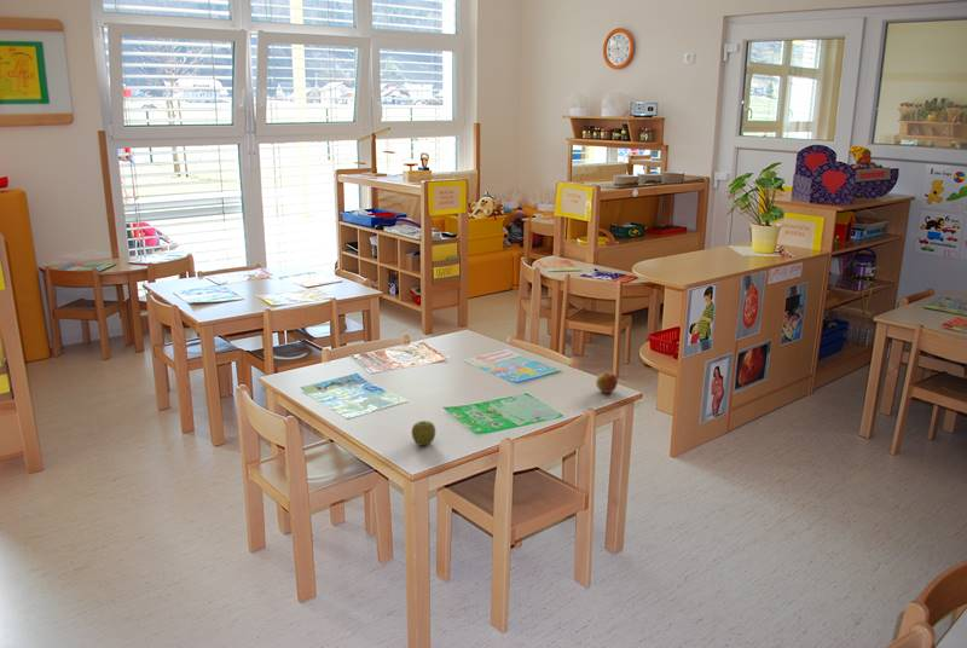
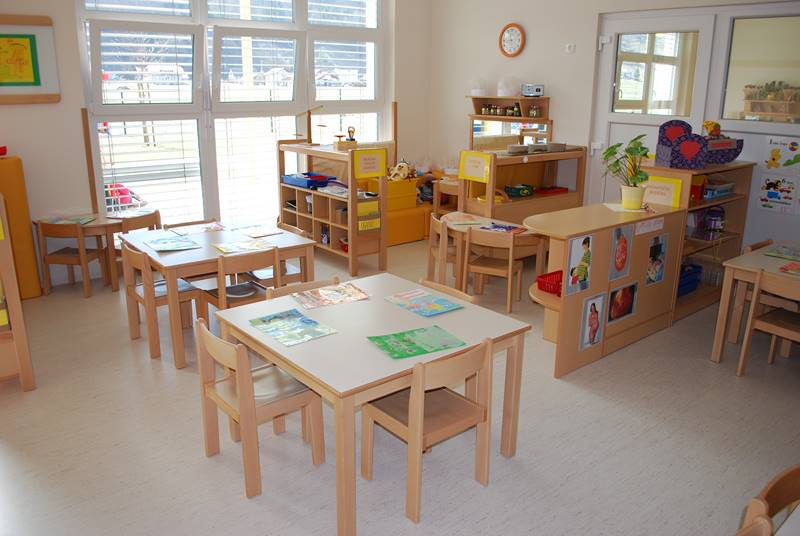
- apple (423, 433)
- apple (606, 381)
